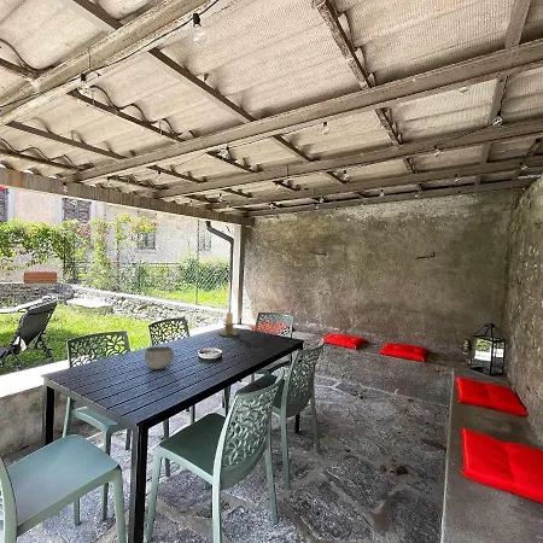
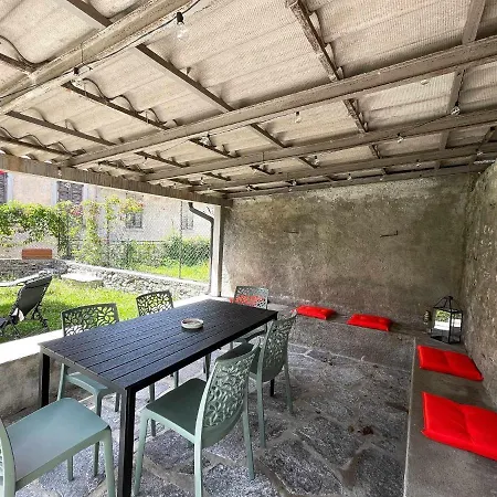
- bowl (158, 358)
- candle holder (228, 323)
